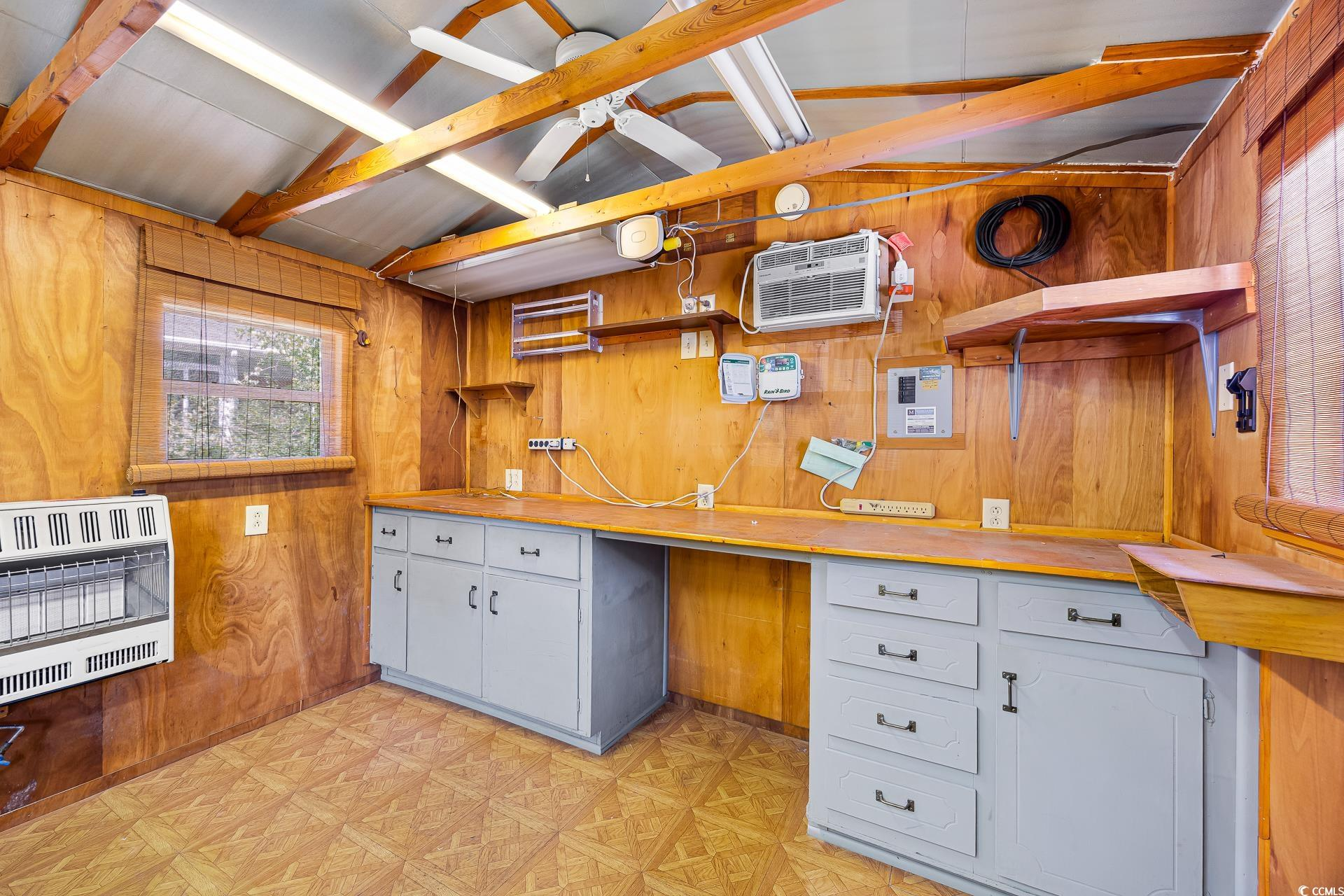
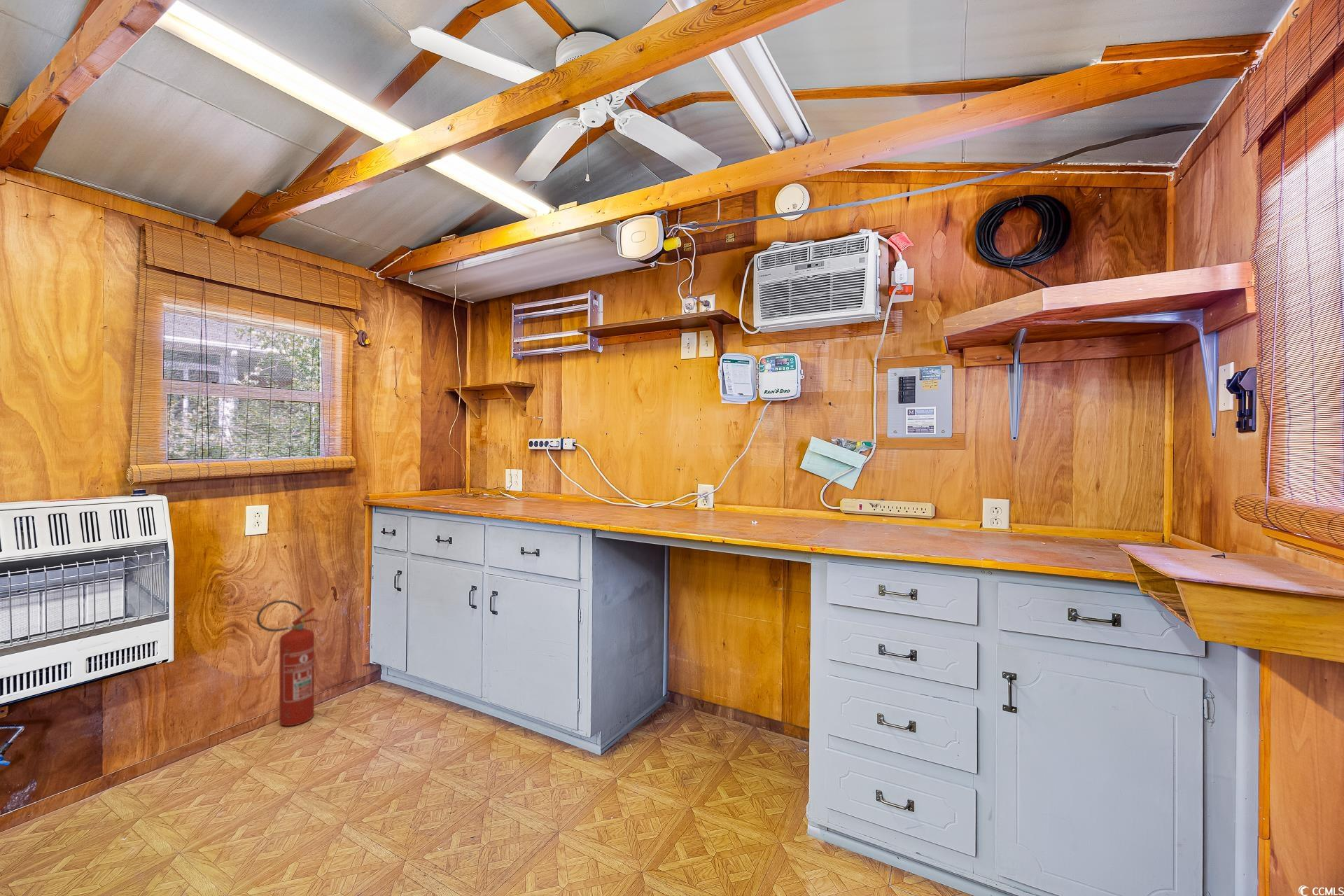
+ fire extinguisher (288, 660)
